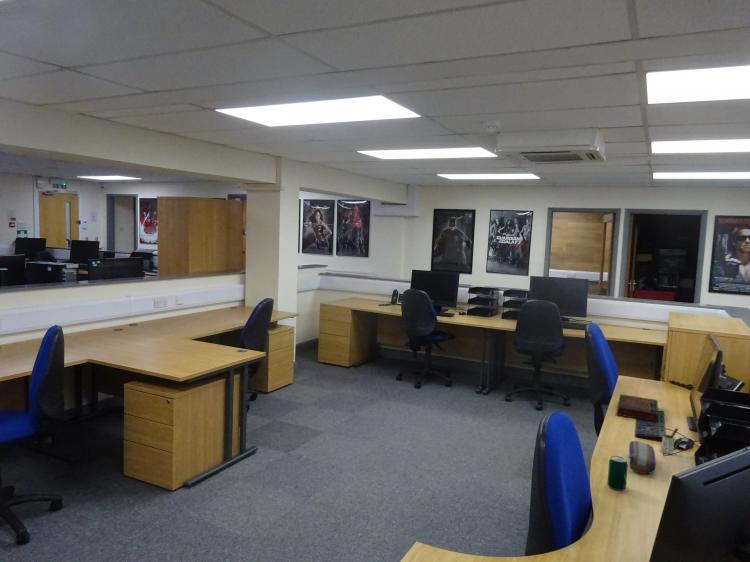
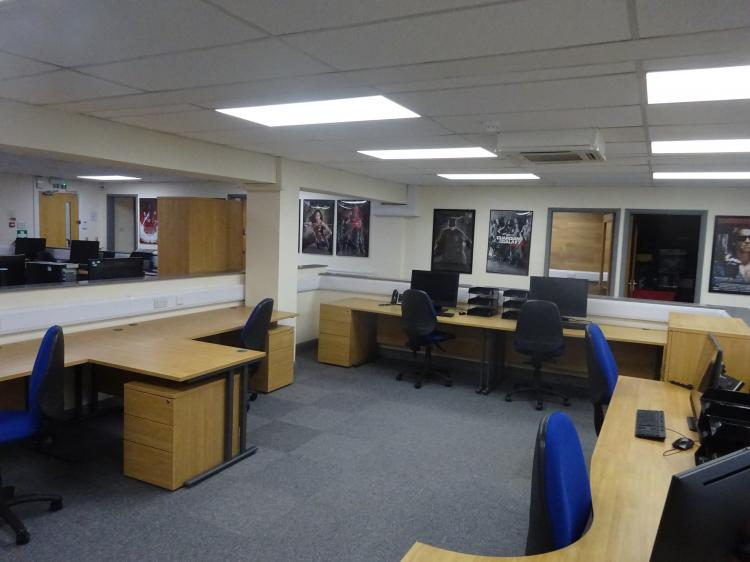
- book (637, 407)
- beverage can (617, 472)
- pen holder (670, 438)
- pencil case (642, 456)
